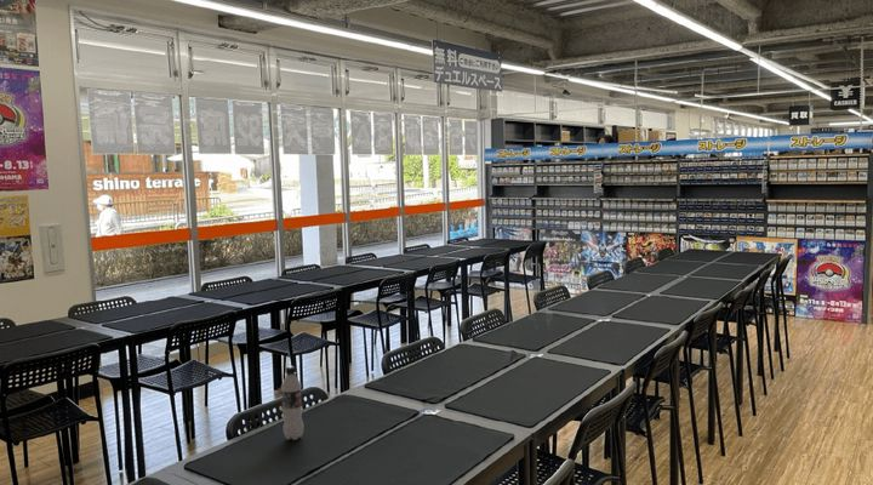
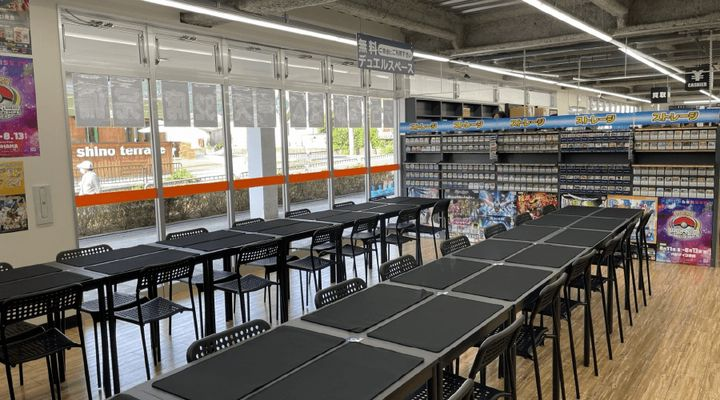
- beverage bottle (291, 401)
